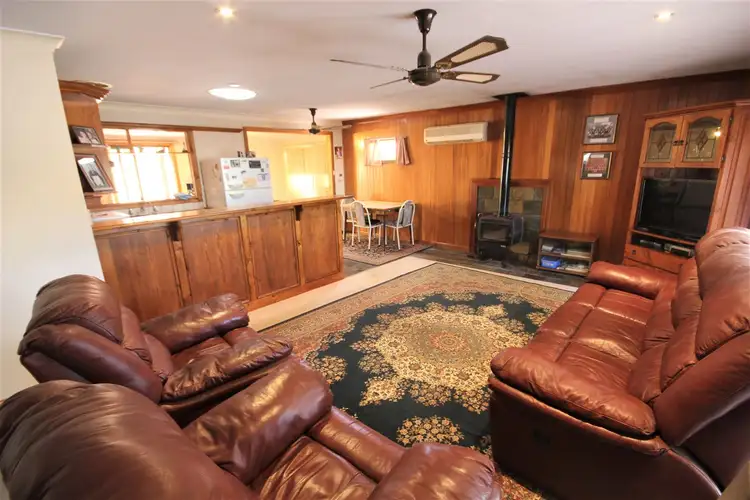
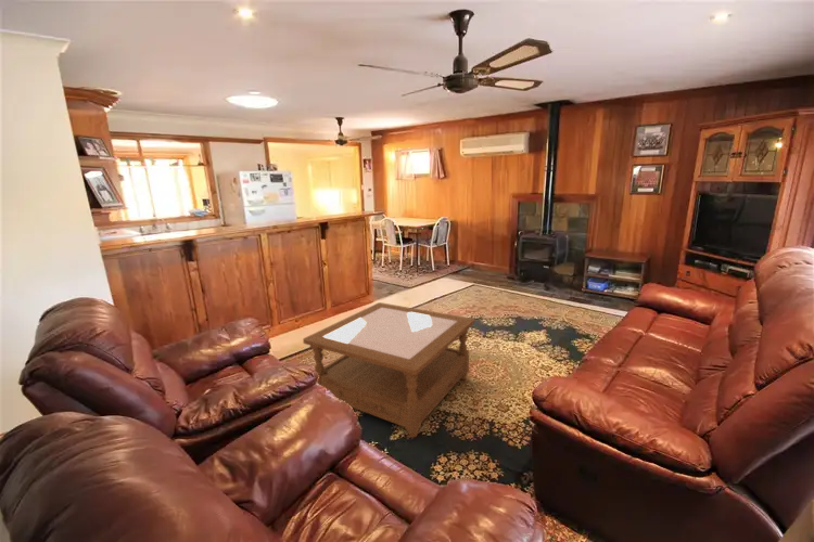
+ coffee table (394, 359)
